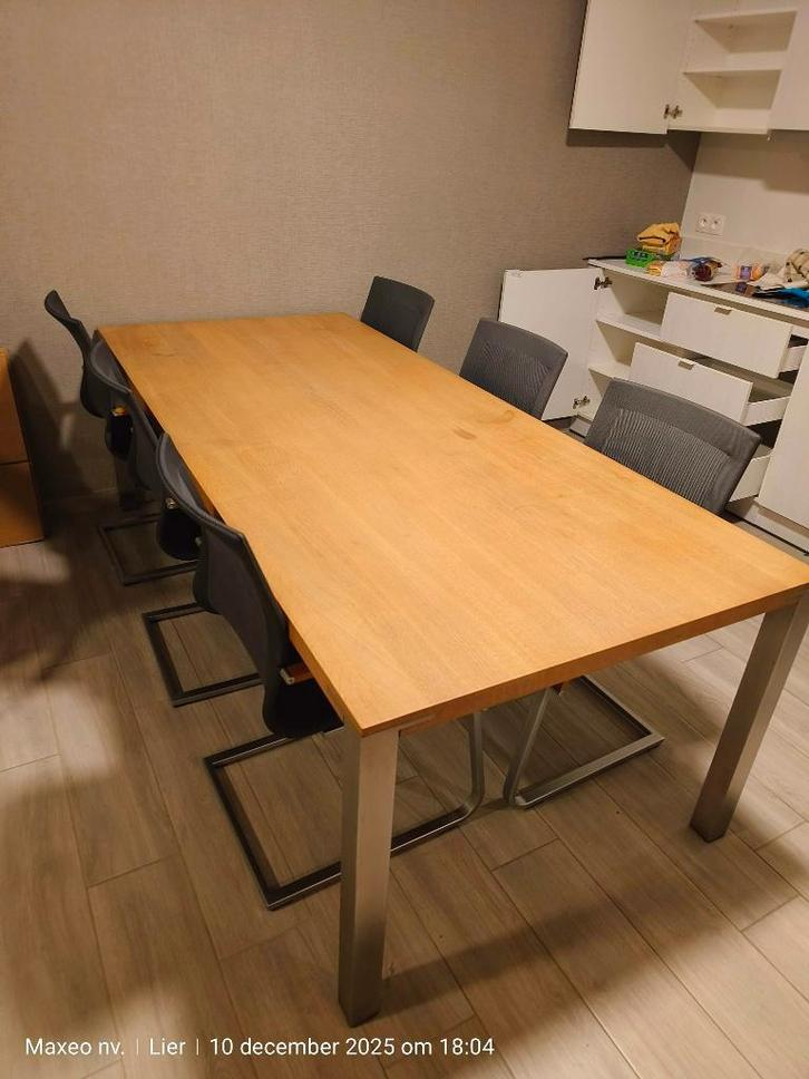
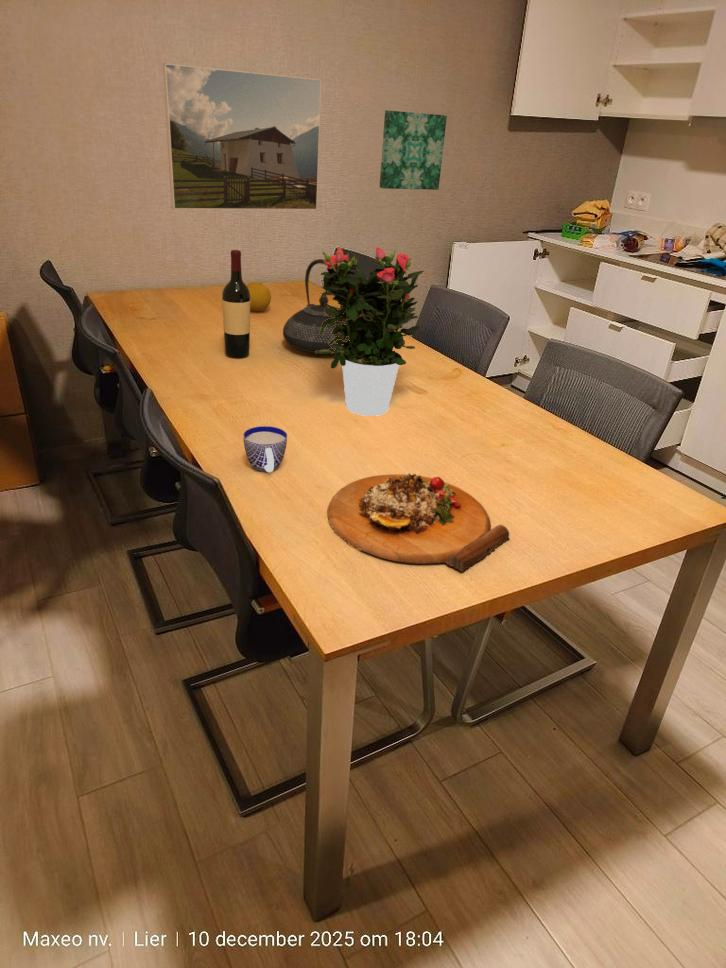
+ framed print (247, 143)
+ cutting board (416, 503)
+ wine bottle (236, 304)
+ wall art (412, 151)
+ potted flower (369, 332)
+ teapot (326, 306)
+ fruit (256, 296)
+ cup (266, 453)
